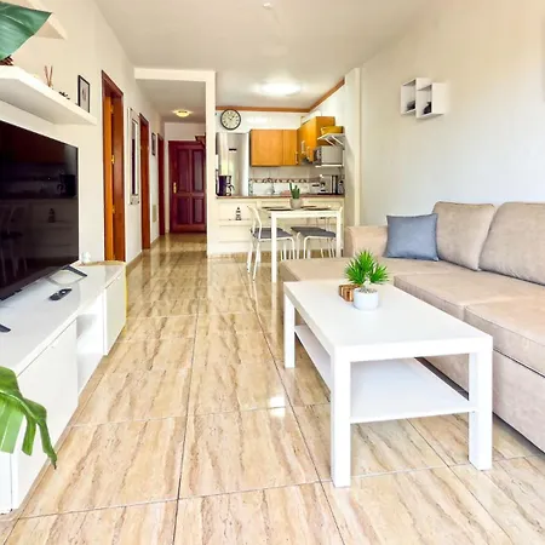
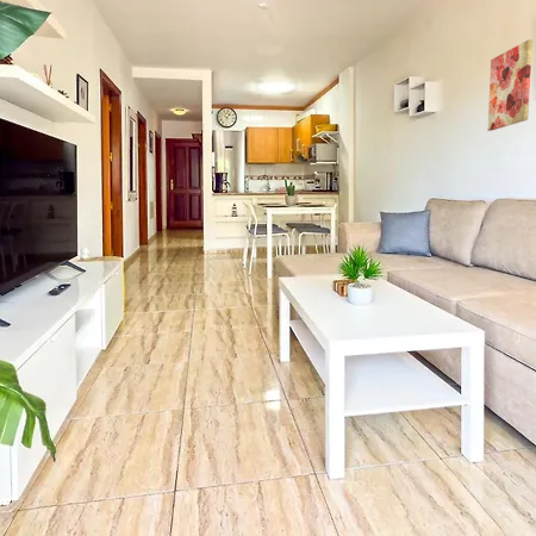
+ wall art (507, 88)
